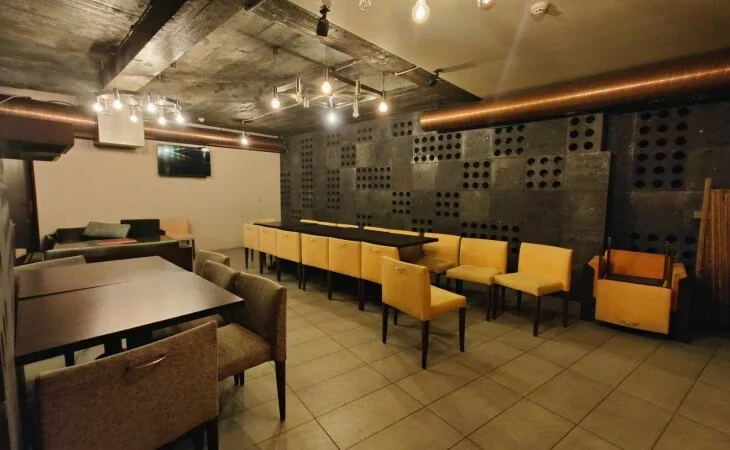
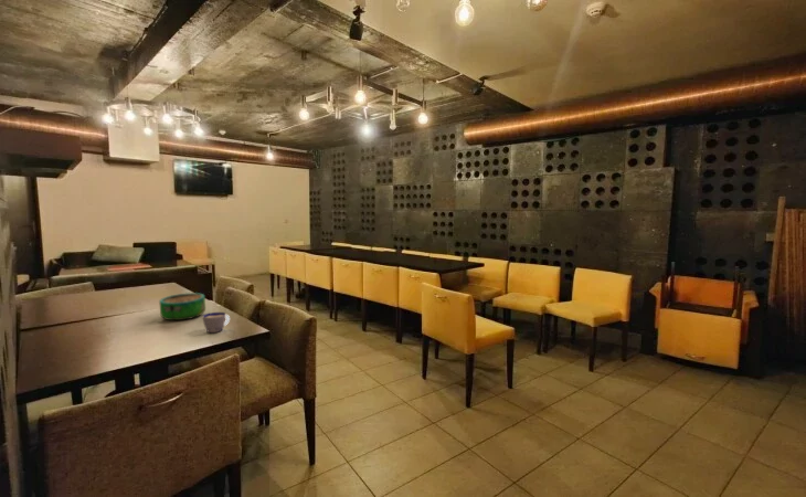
+ decorative bowl (182, 306)
+ cup (218, 321)
